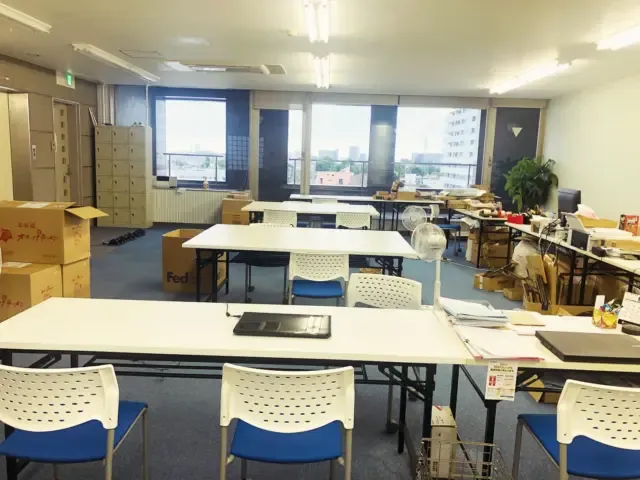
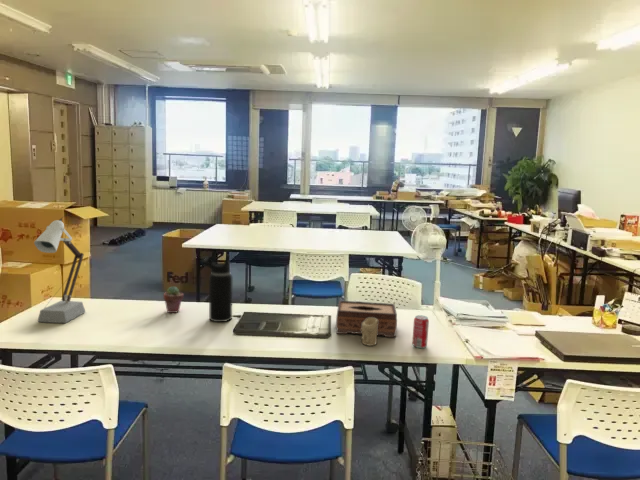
+ candle (369, 331)
+ tissue box (366, 318)
+ desk lamp (70, 270)
+ beverage can (420, 331)
+ water bottle (217, 286)
+ potted succulent (173, 298)
